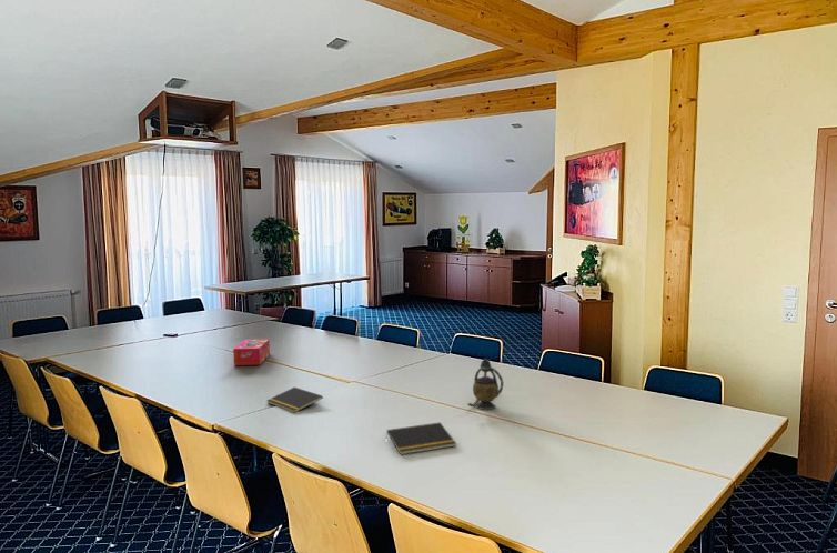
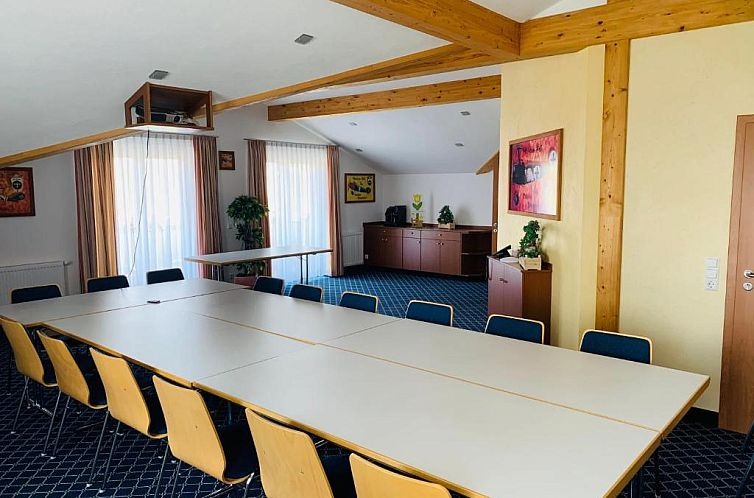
- notepad (294, 399)
- notepad (421, 438)
- teapot (482, 383)
- tissue box (252, 351)
